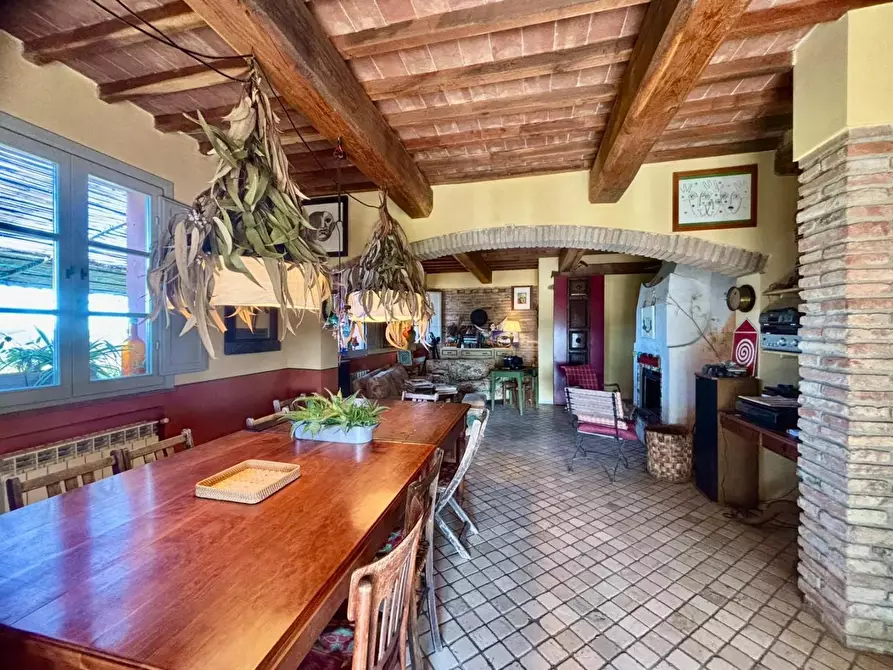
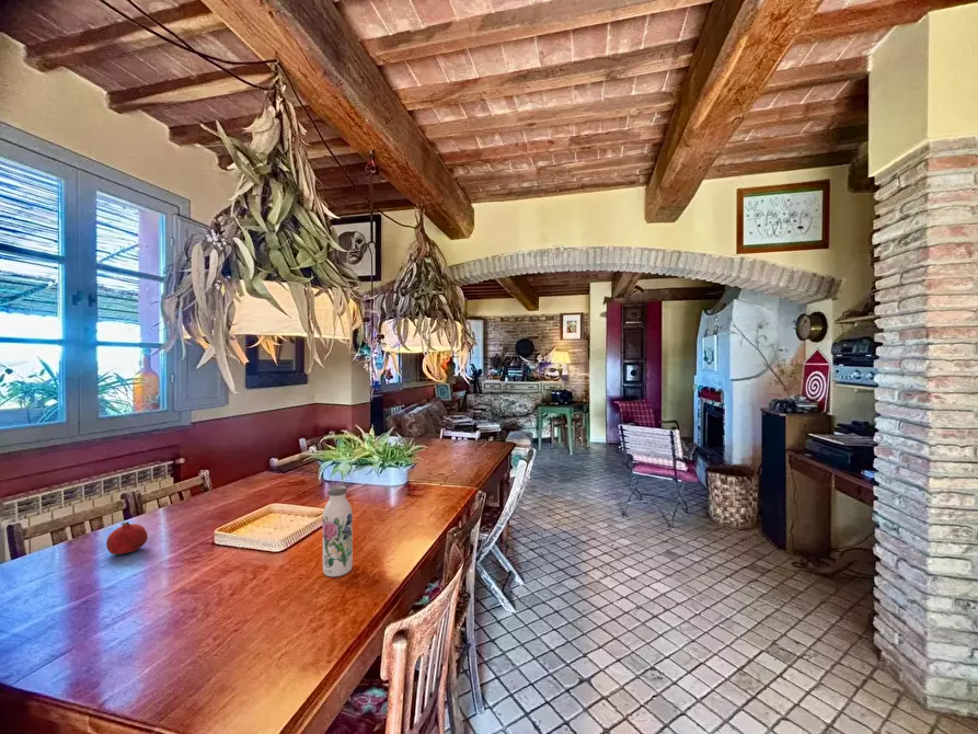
+ water bottle (337, 528)
+ fruit (127, 536)
